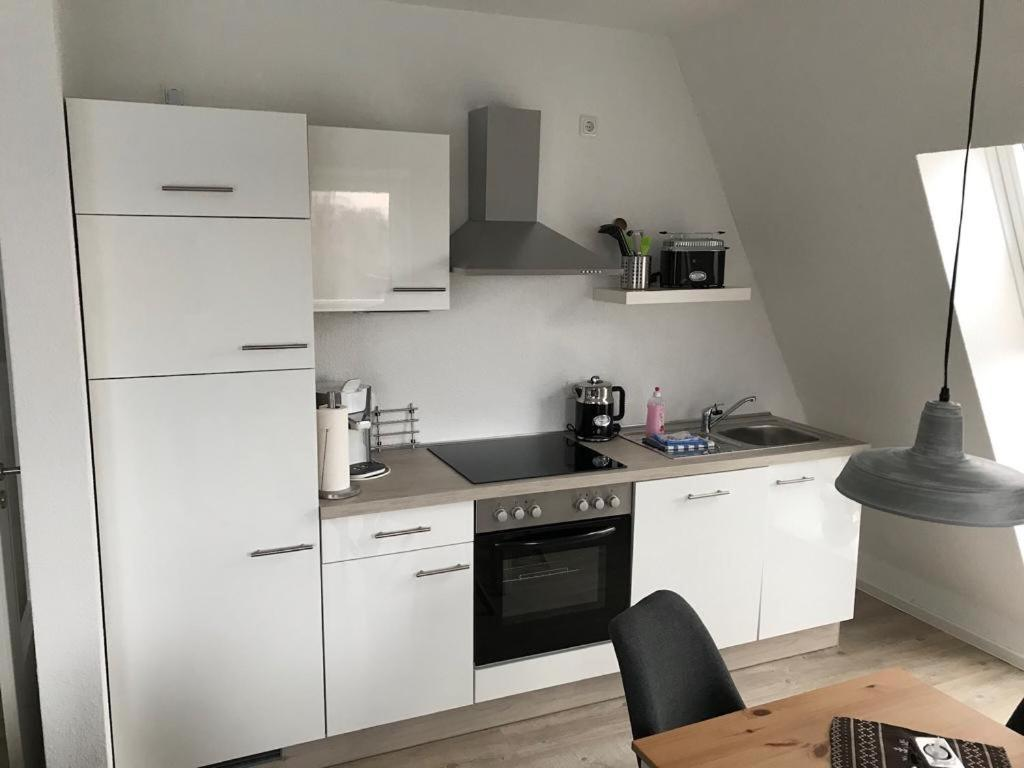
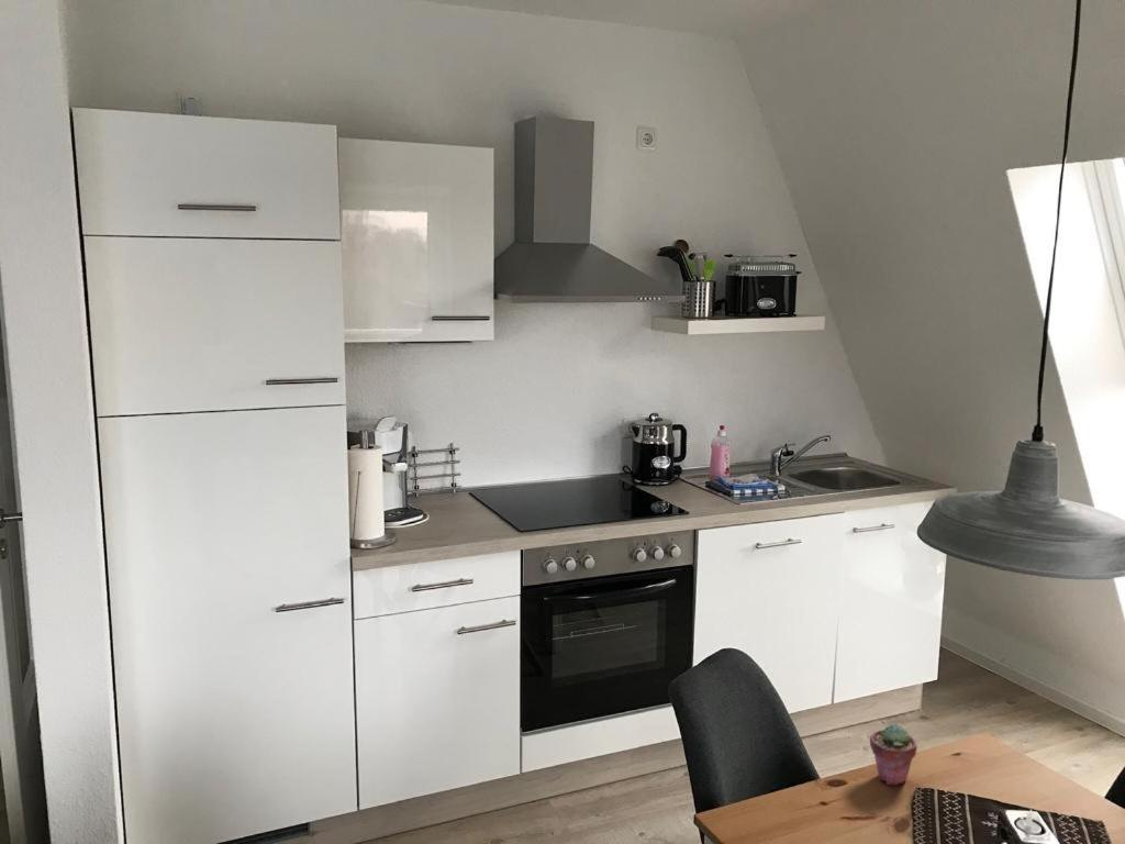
+ potted succulent (892, 751)
